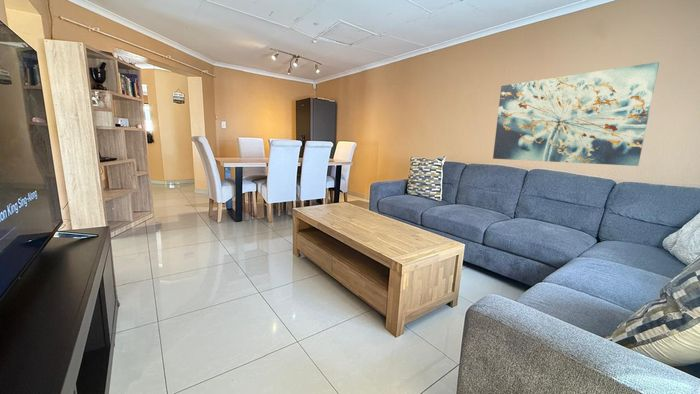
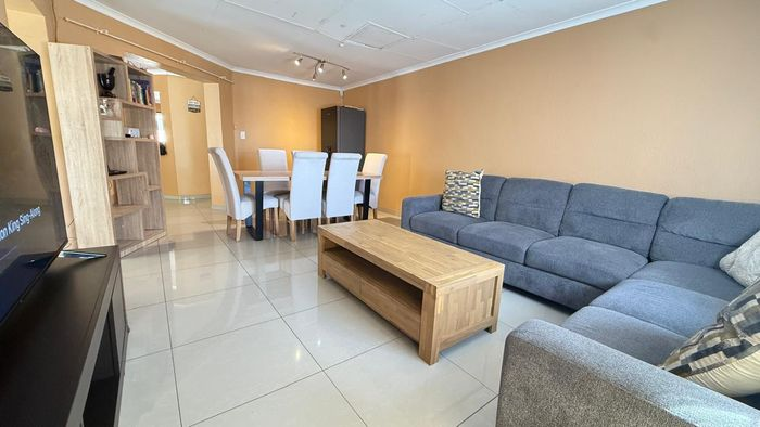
- wall art (559, 120)
